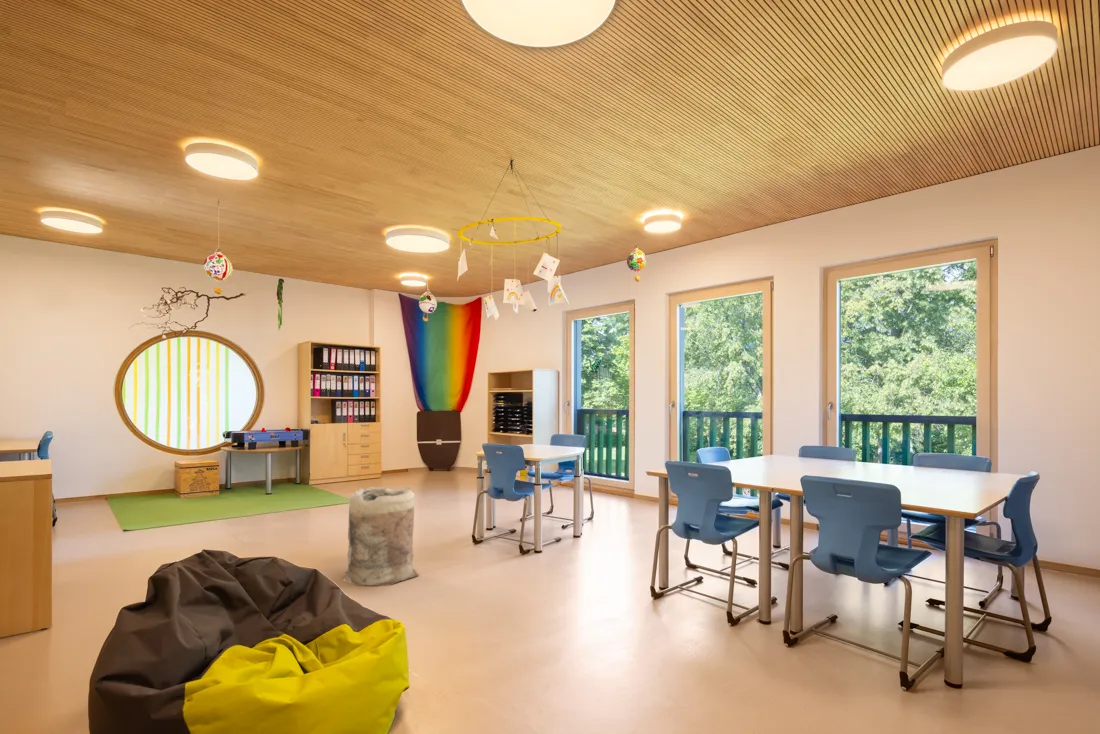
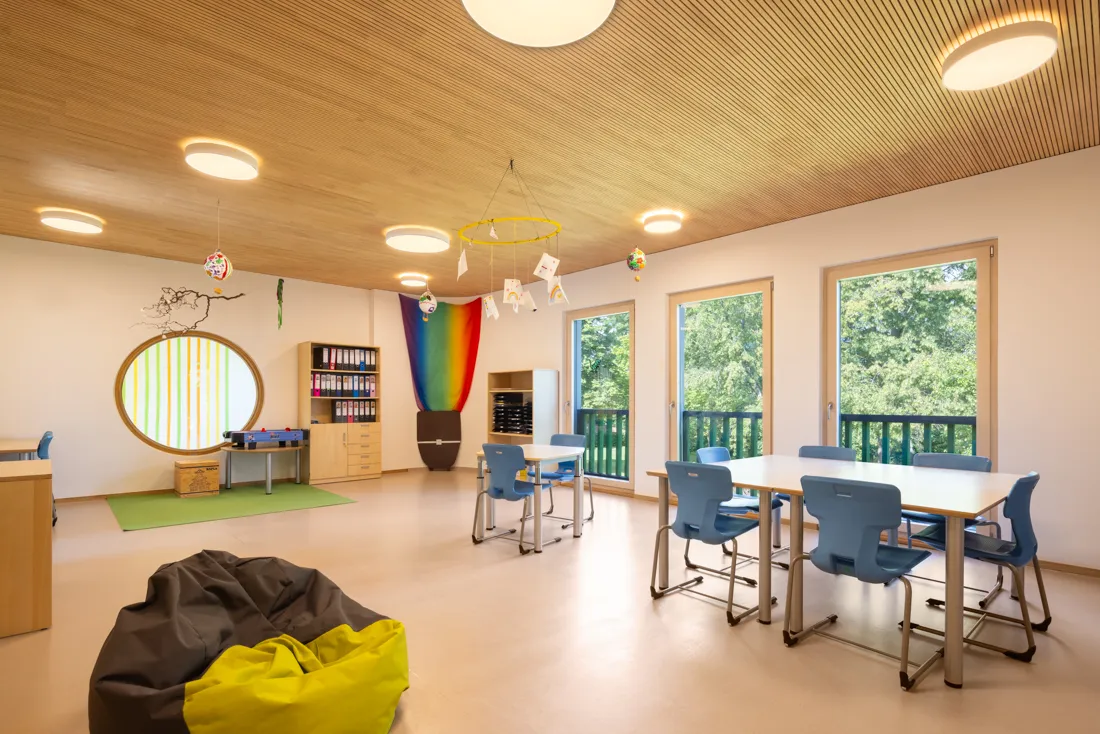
- bag (384, 531)
